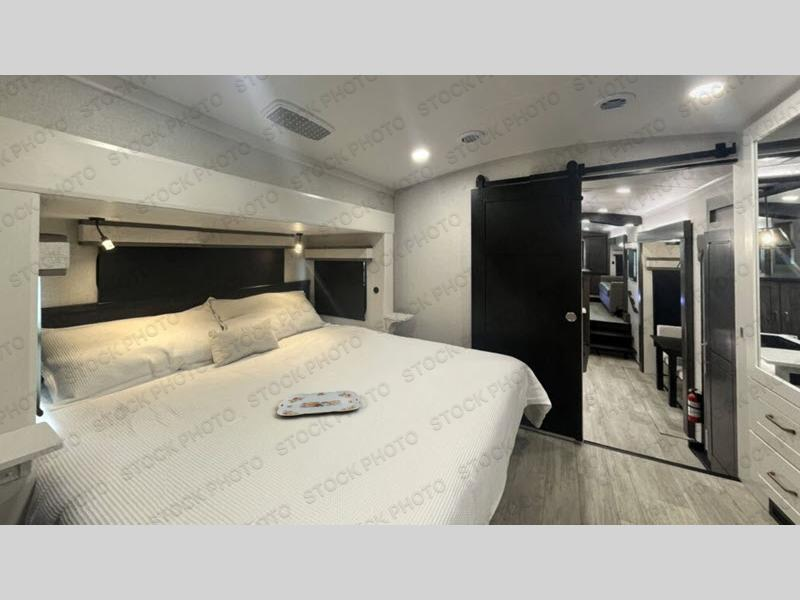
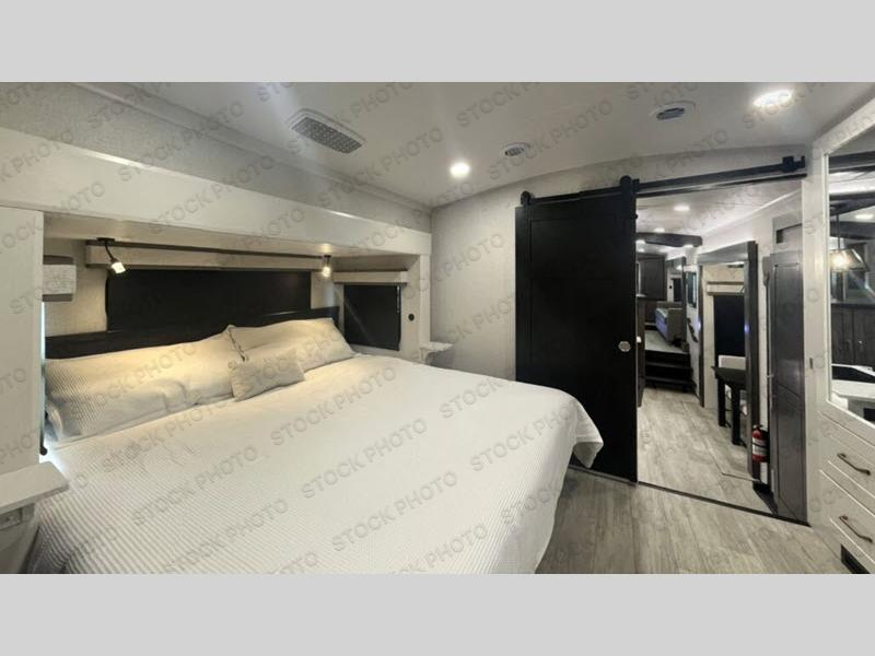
- serving tray (320, 402)
